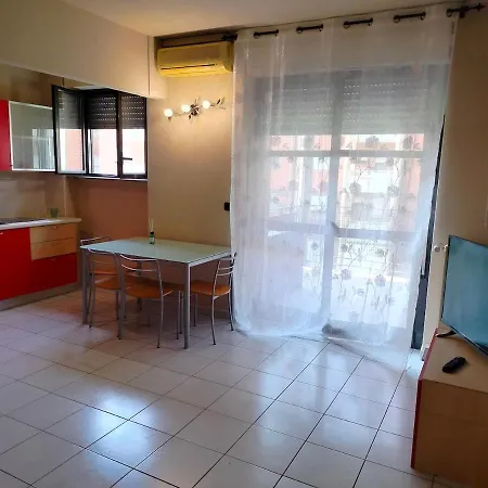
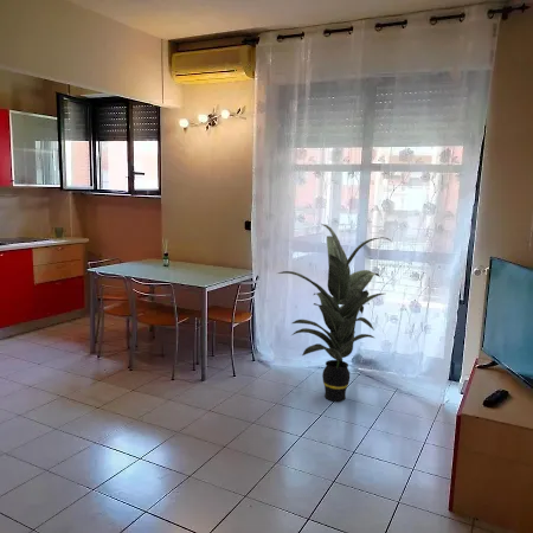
+ indoor plant (335, 312)
